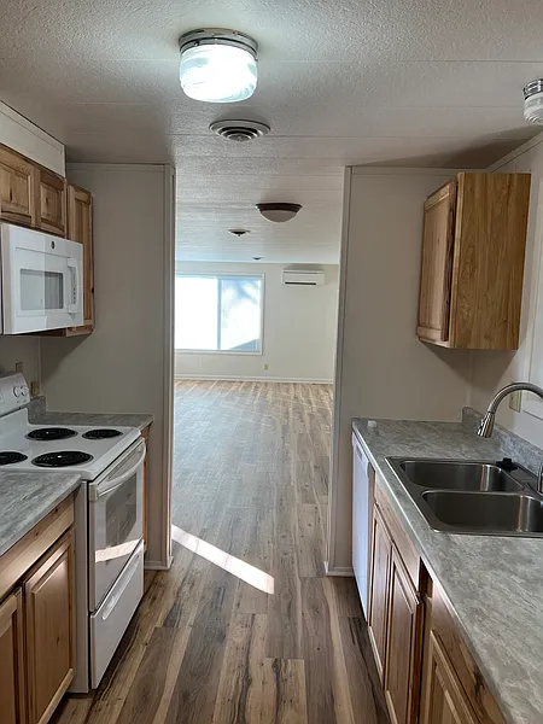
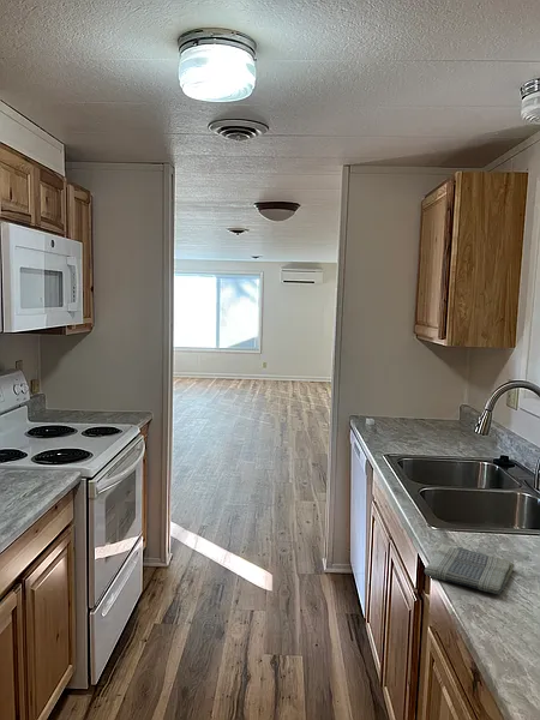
+ dish towel (469, 565)
